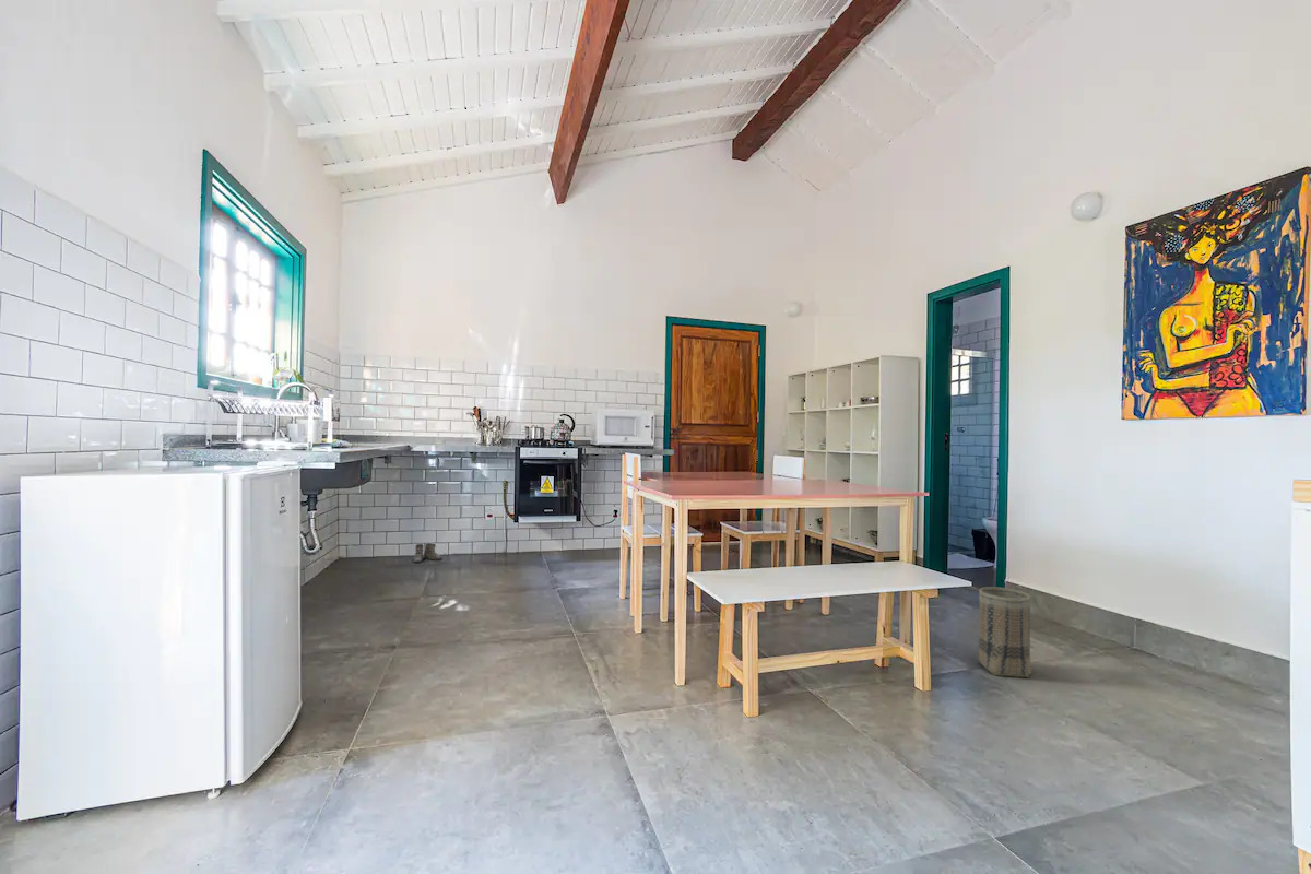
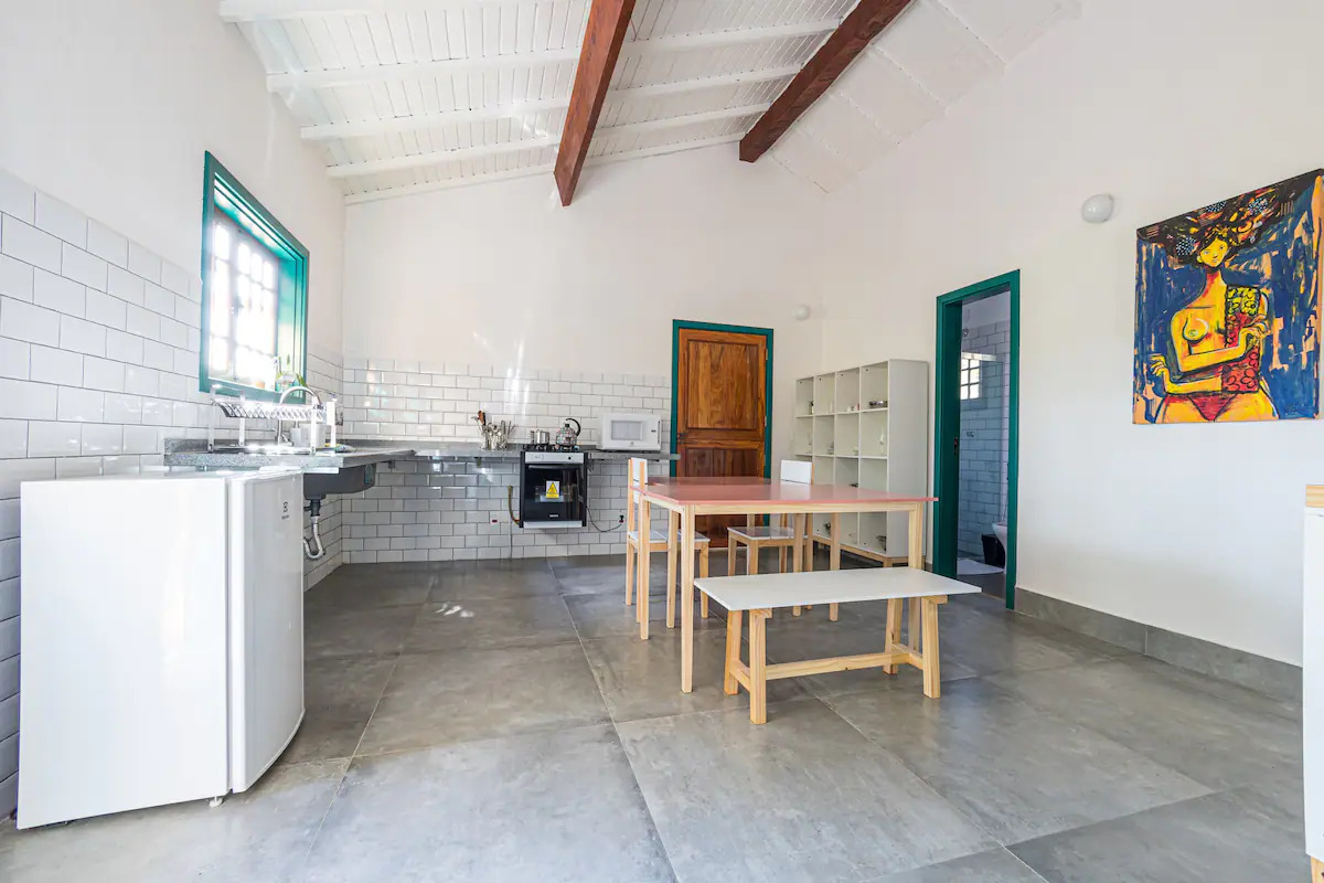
- basket (1003, 630)
- boots (425, 552)
